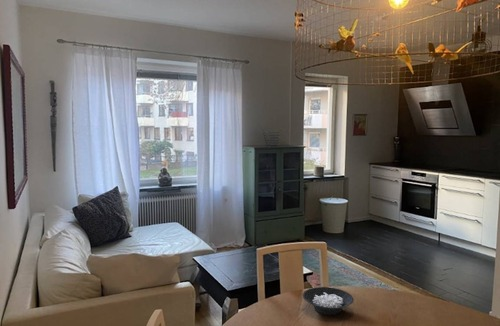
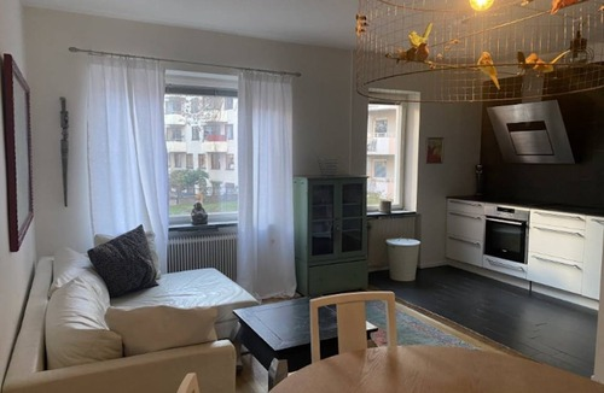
- cereal bowl (327, 302)
